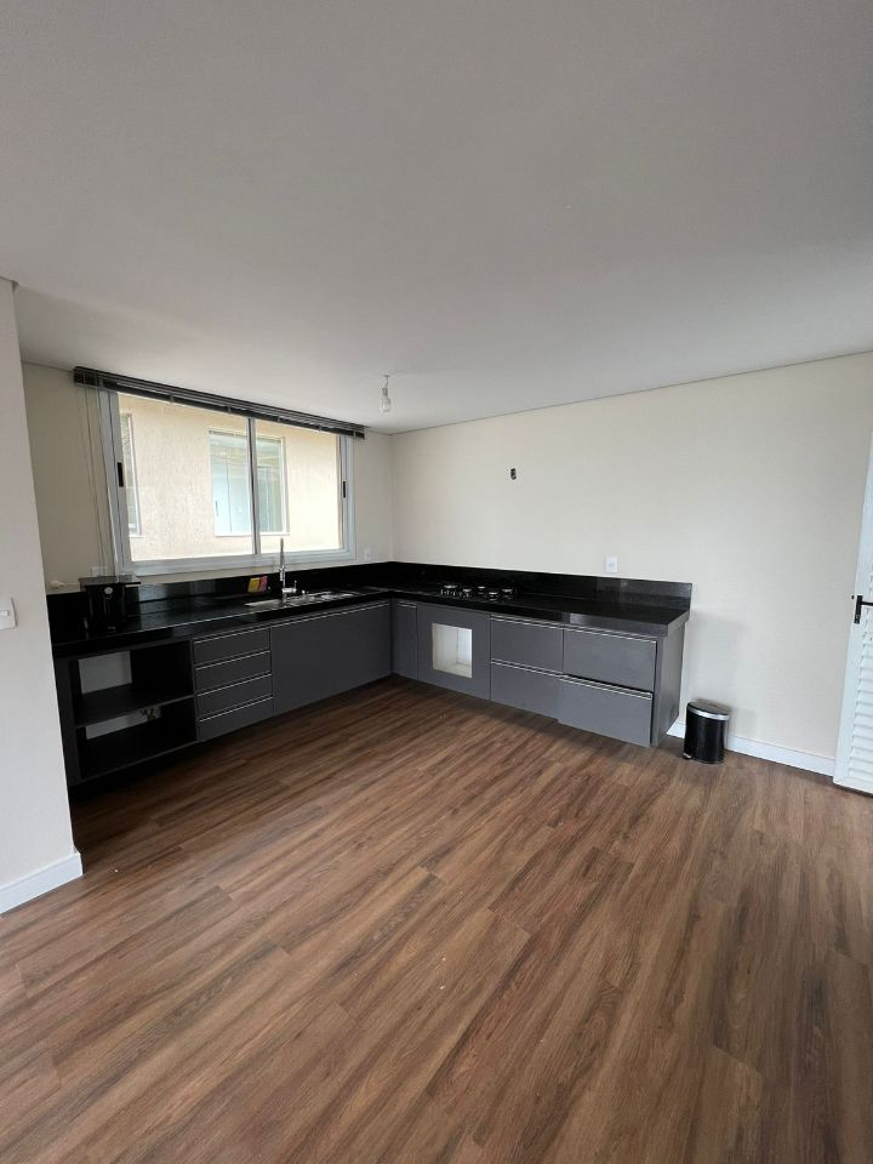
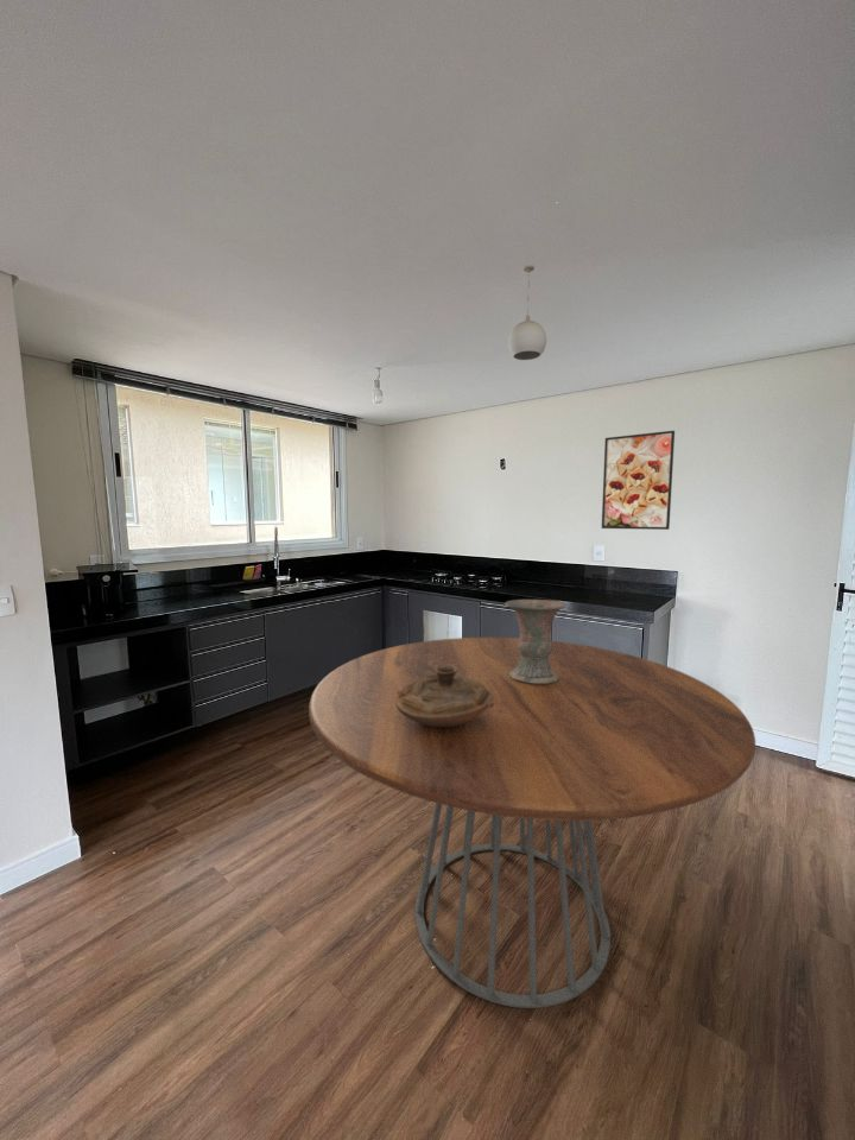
+ decorative bowl (443, 691)
+ vase (534, 636)
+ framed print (635, 482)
+ pendant light (527, 311)
+ dining table (511, 799)
